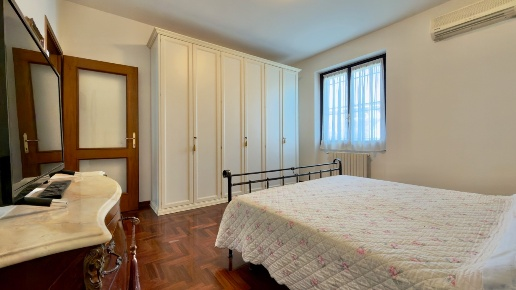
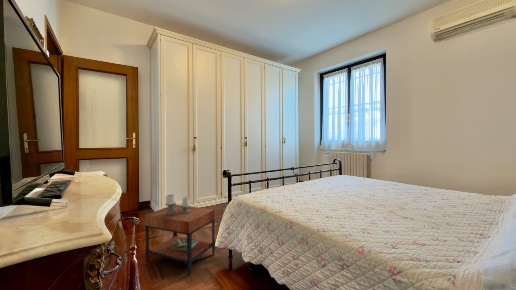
+ side table (181, 226)
